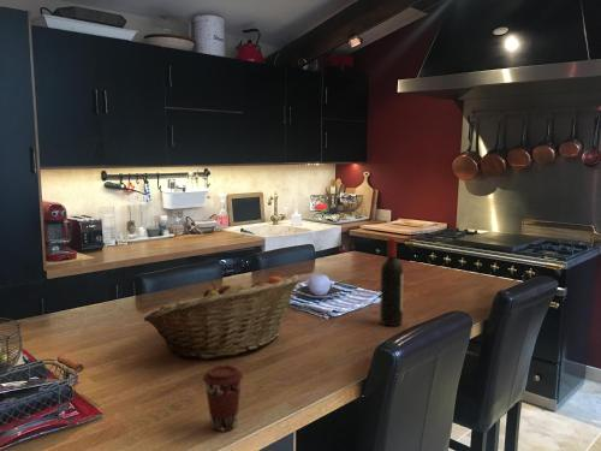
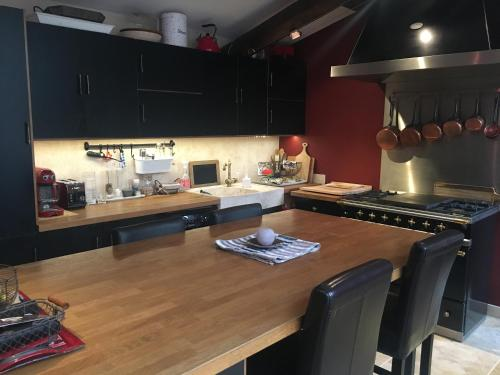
- fruit basket (227, 309)
- wine bottle (391, 280)
- coffee cup (224, 397)
